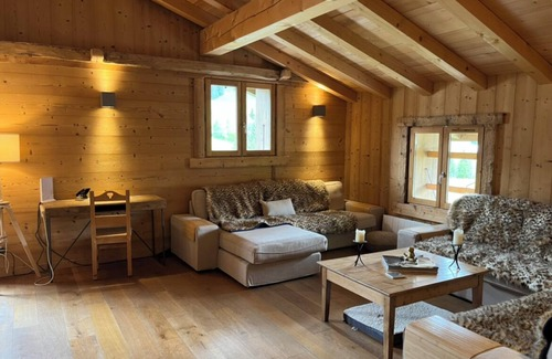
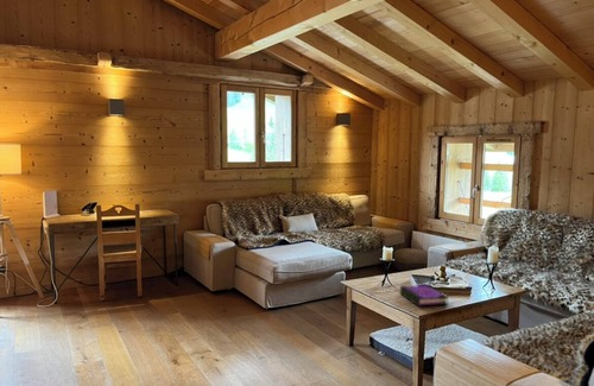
+ board game (421, 293)
